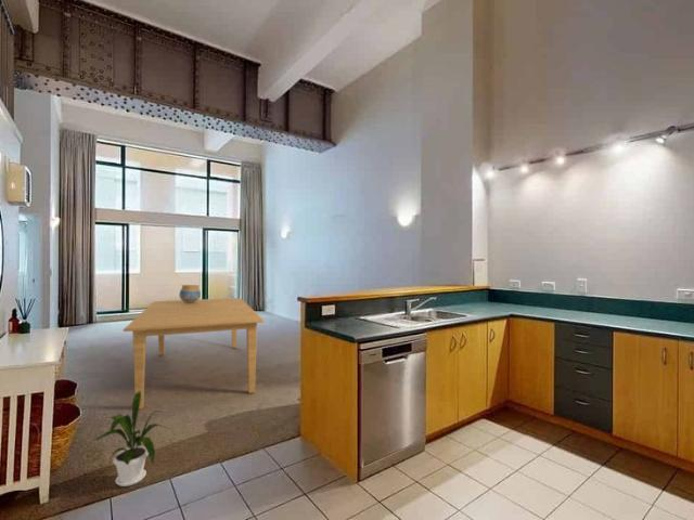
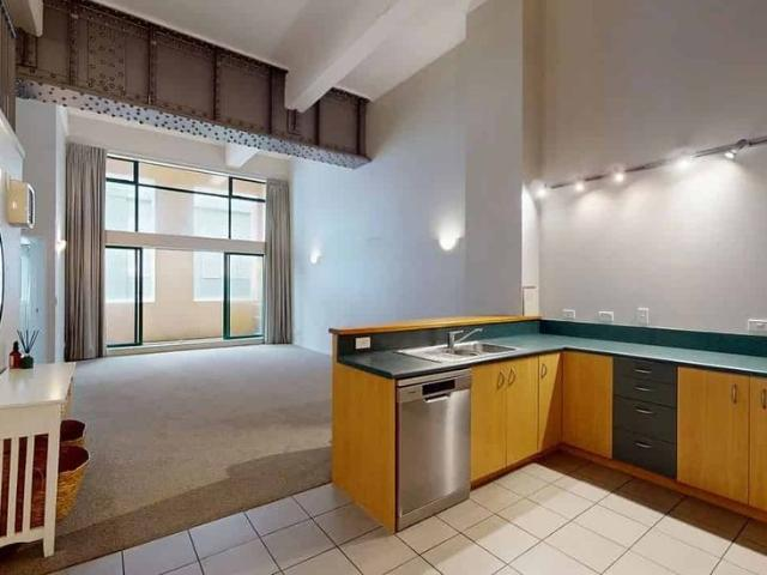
- ceramic pot (190, 294)
- house plant (130, 439)
- dining table (198, 332)
